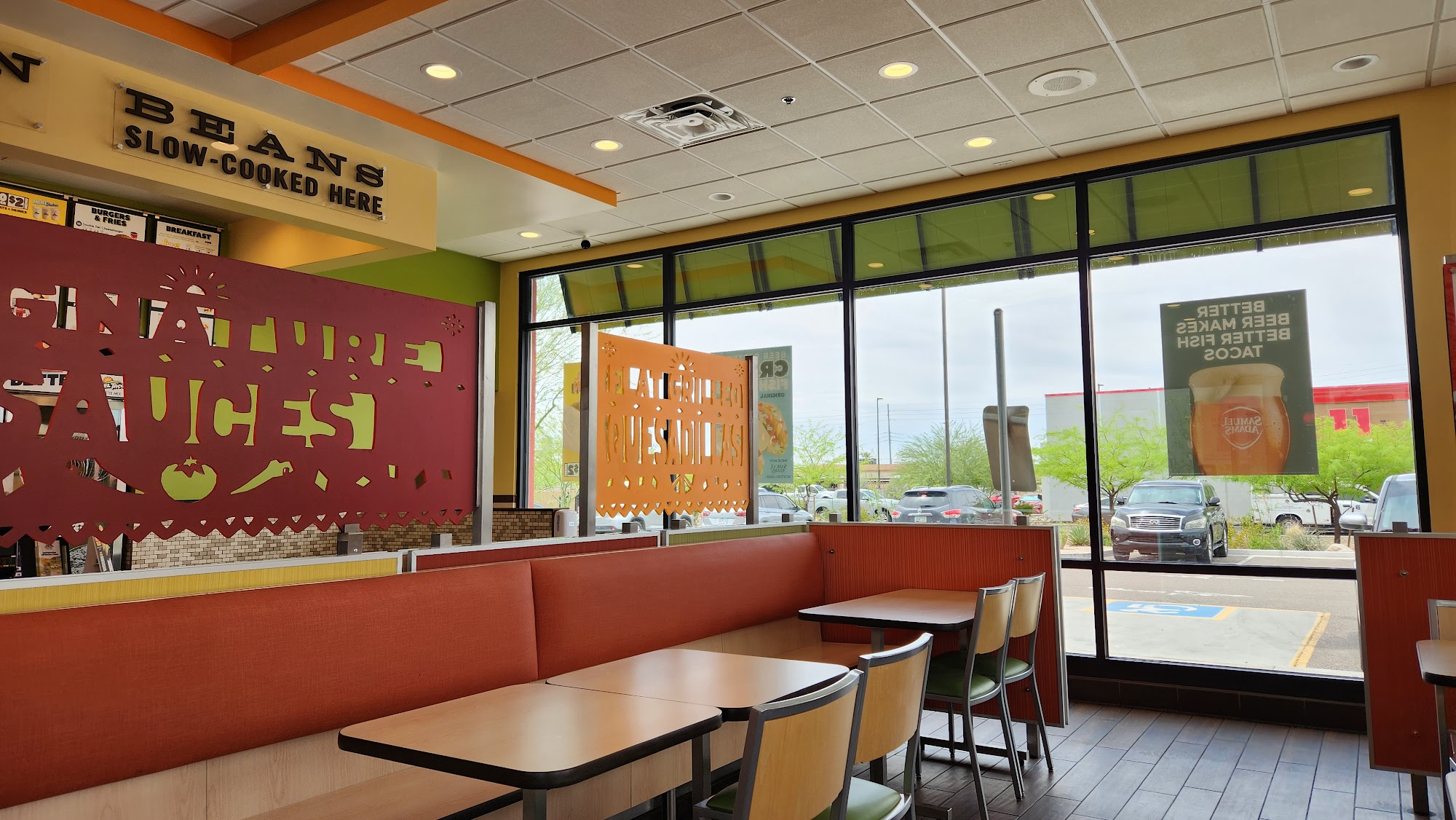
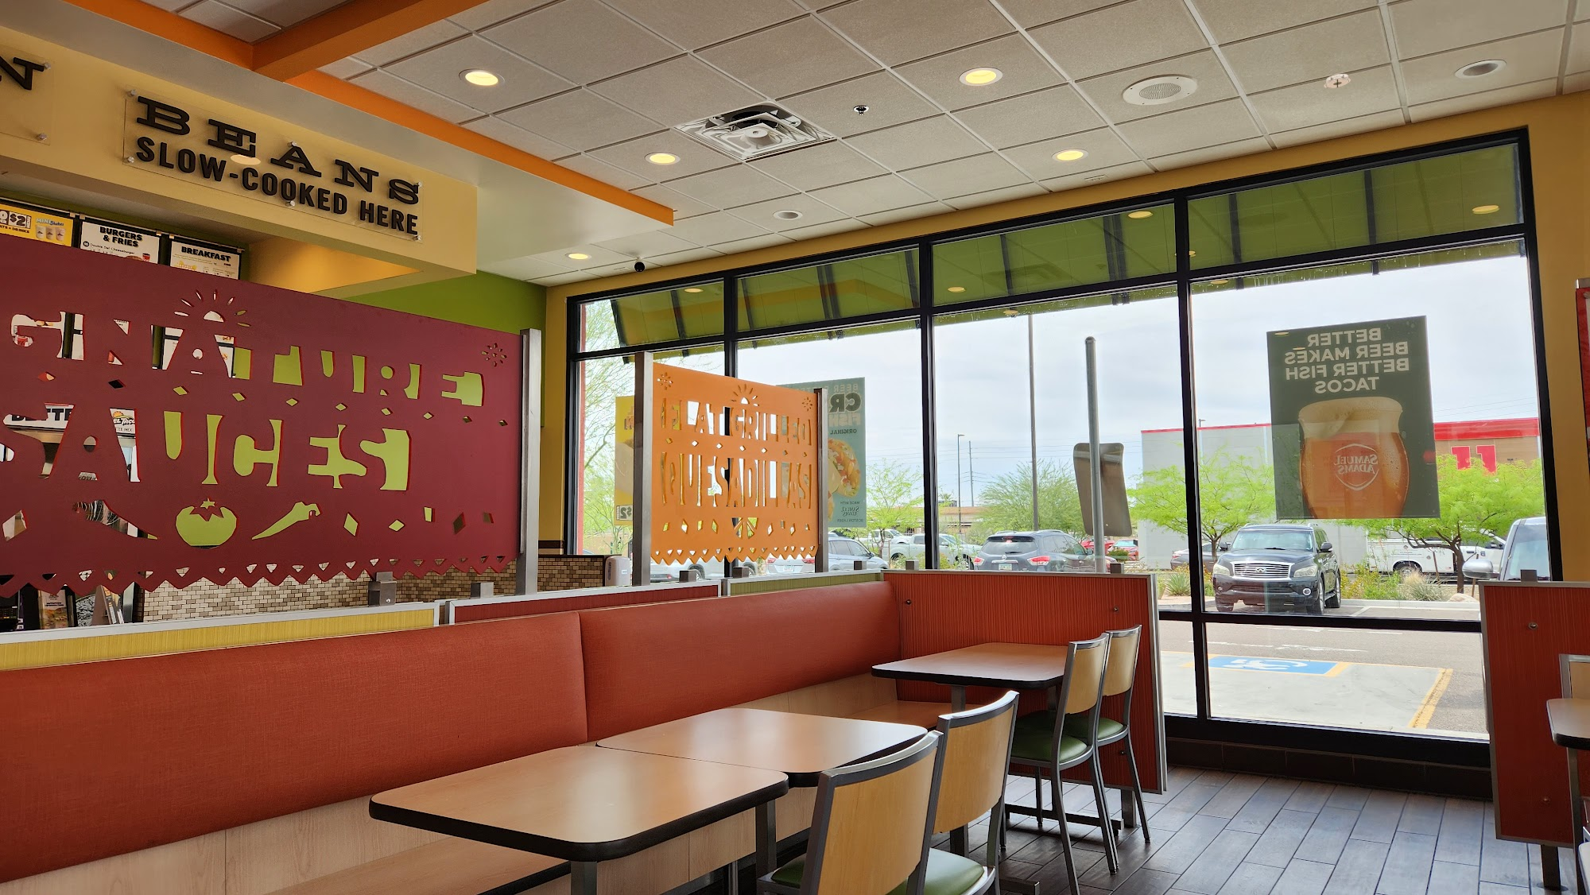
+ smoke detector (1337, 81)
